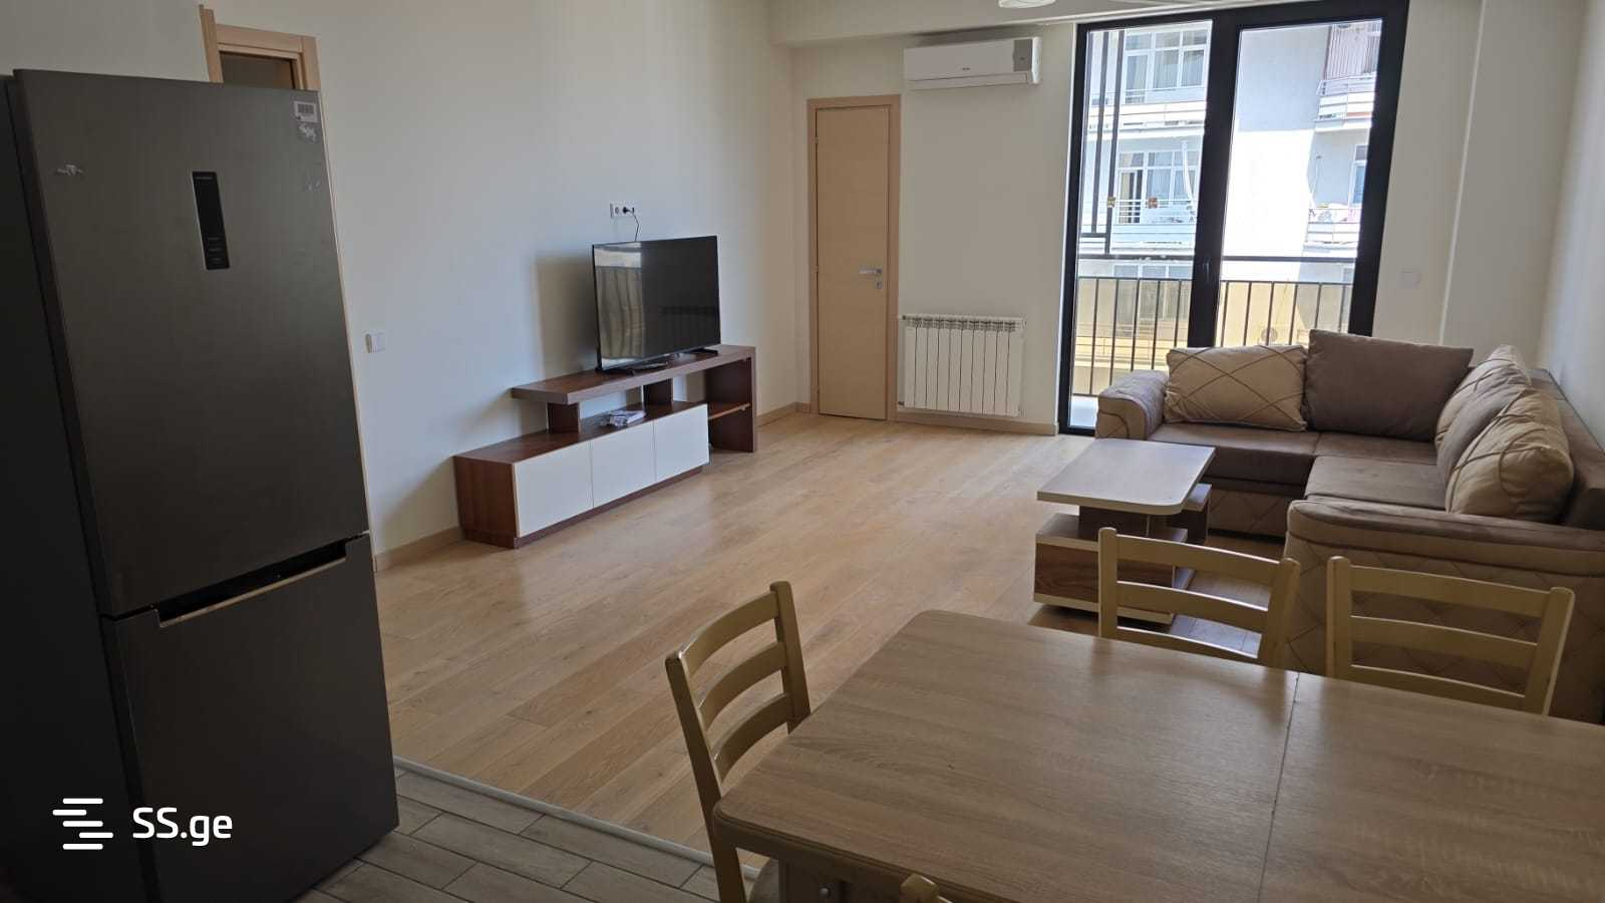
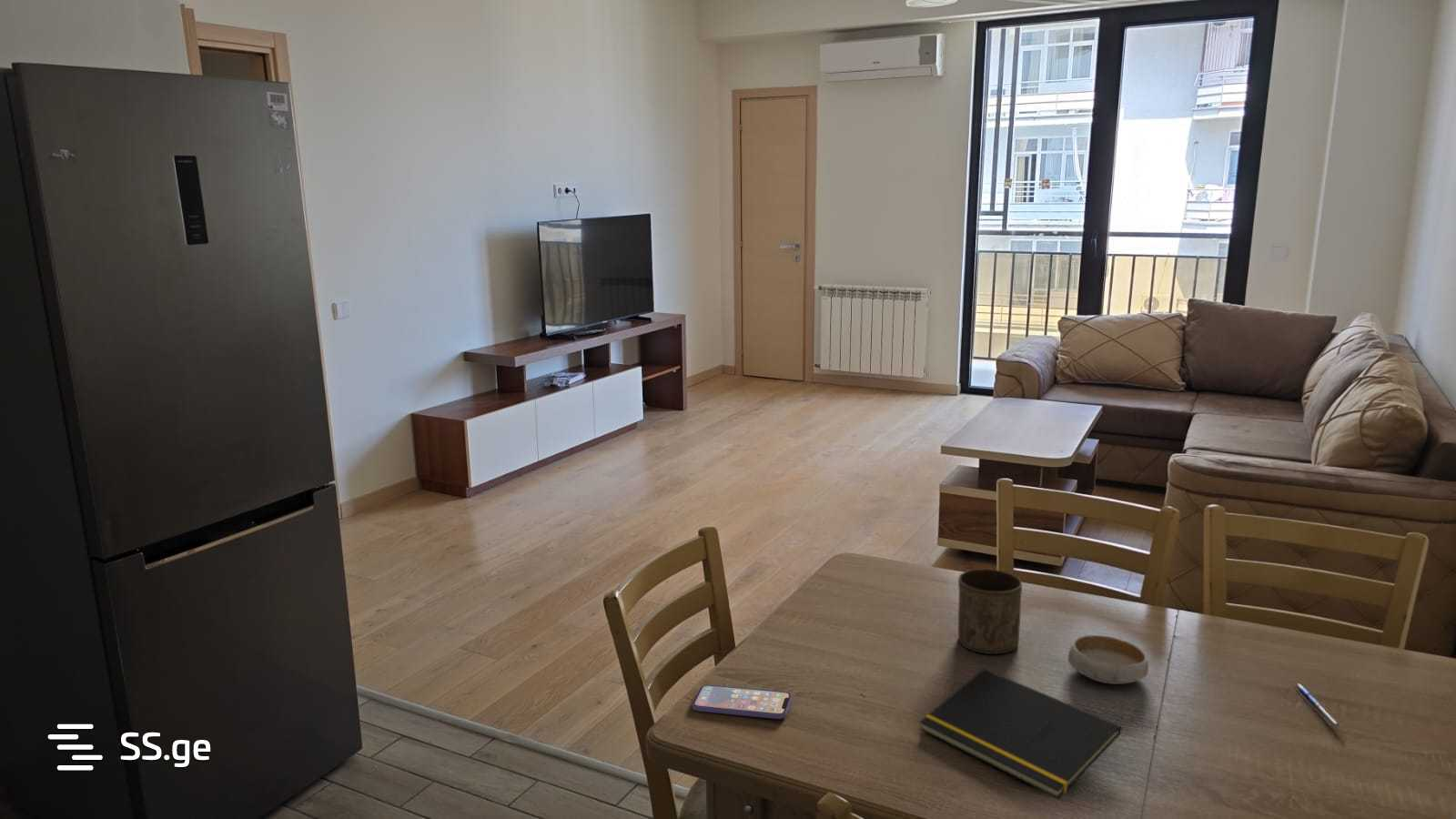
+ notepad (1017, 727)
+ bowl (1107, 662)
+ pen (1318, 704)
+ smartphone (742, 701)
+ cup (988, 612)
